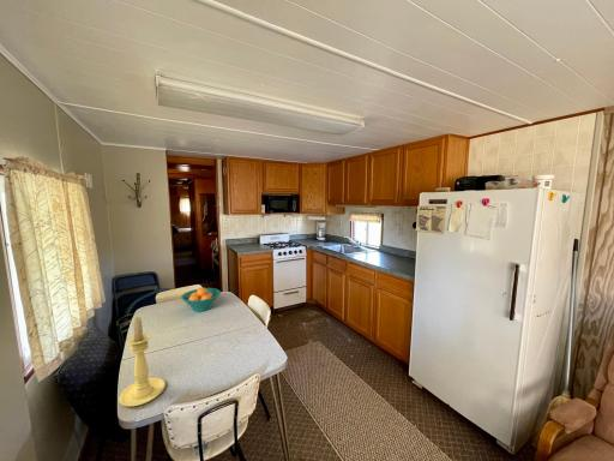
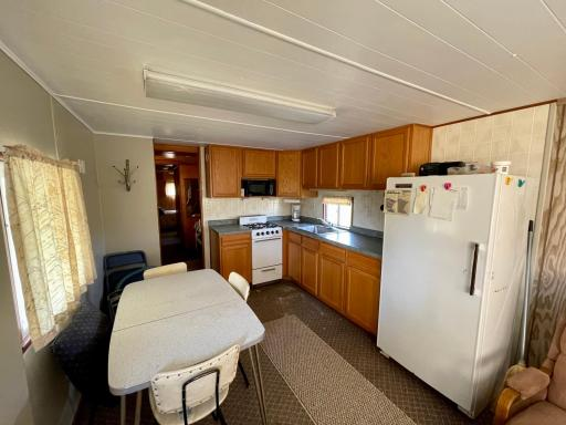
- candle holder (139, 355)
- fruit bowl (201, 298)
